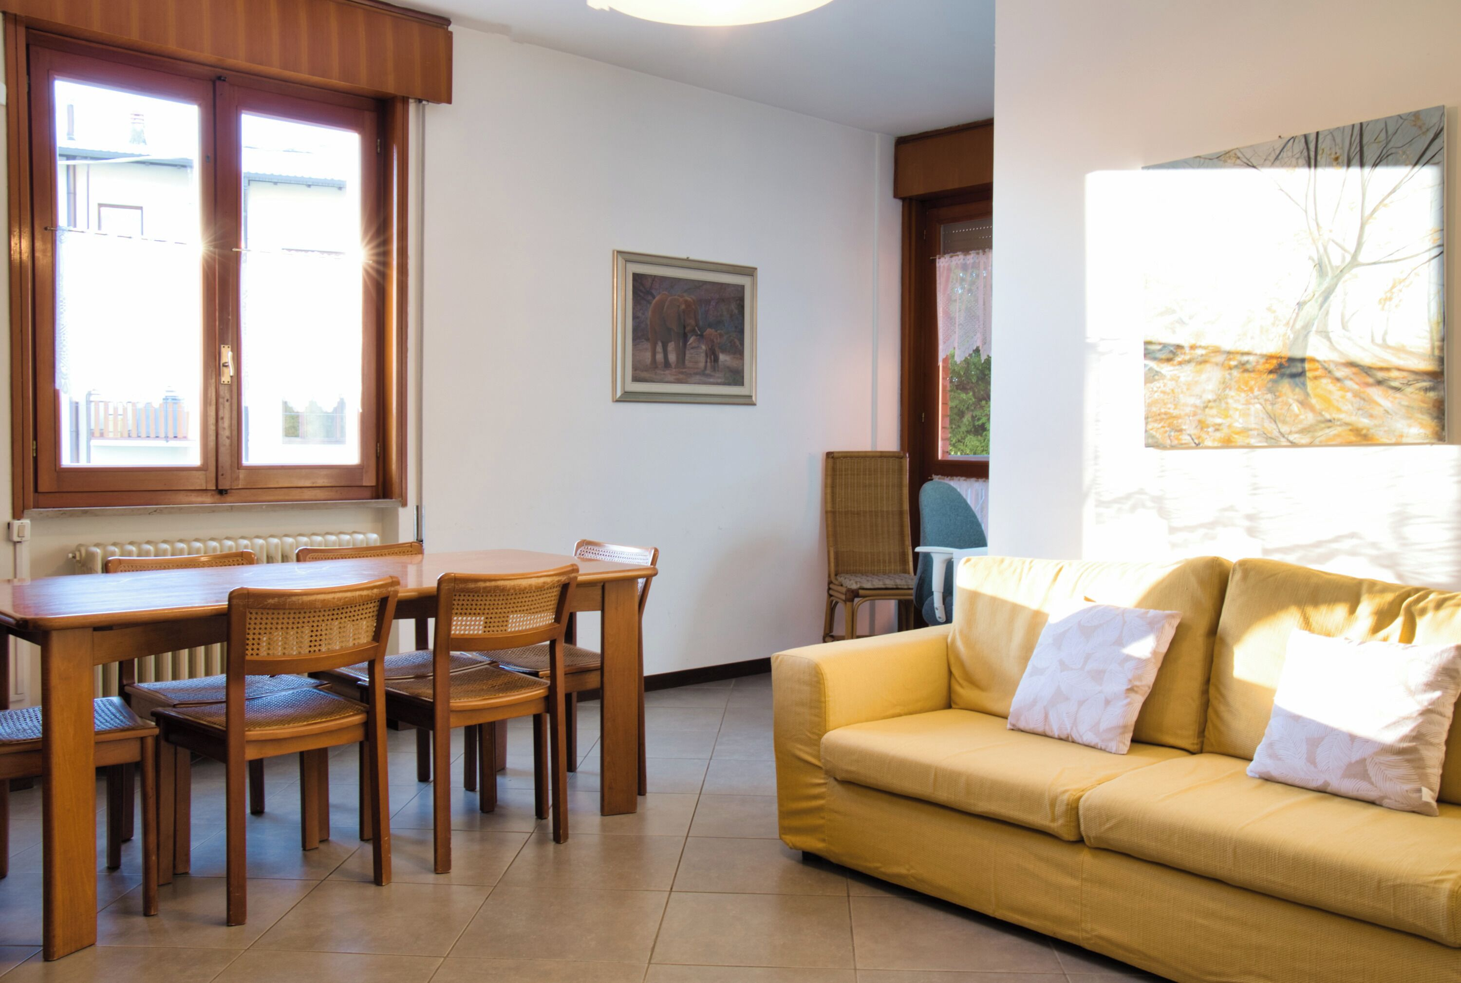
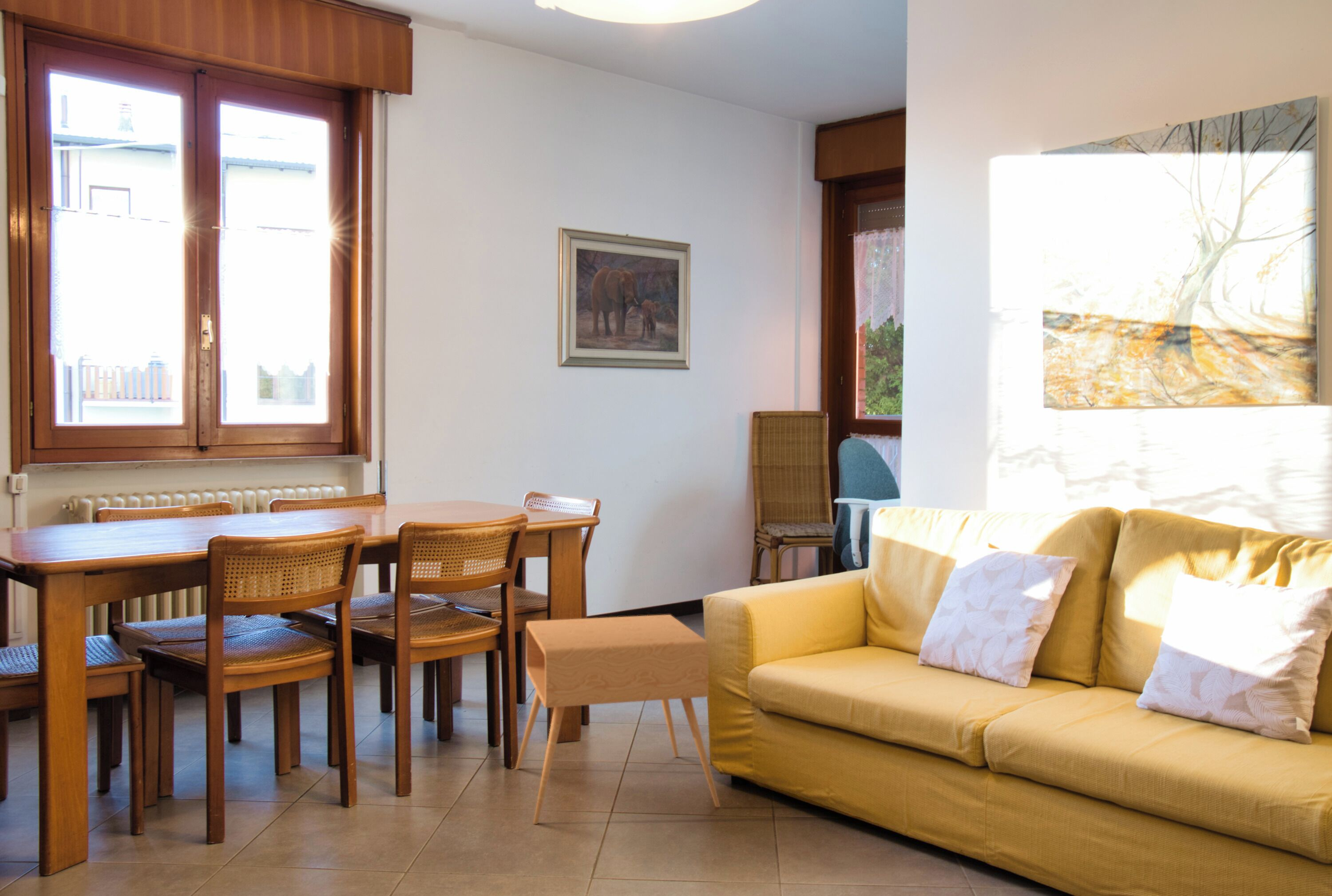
+ side table (612, 703)
